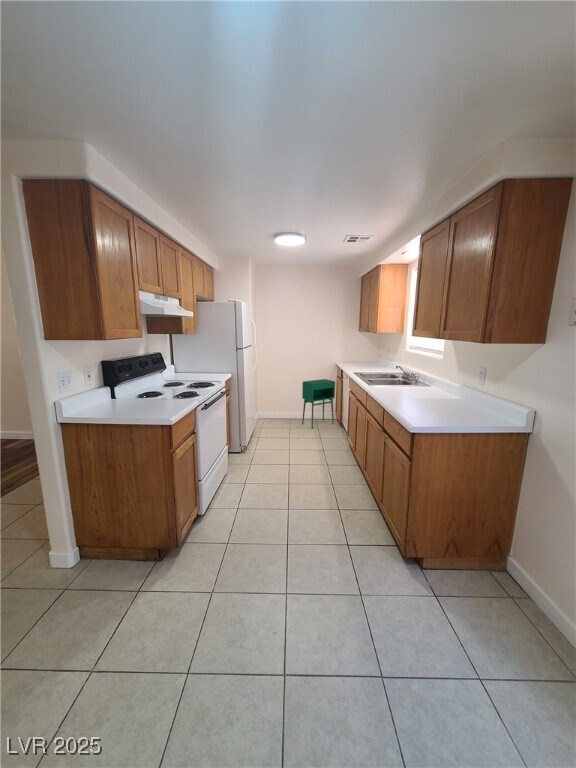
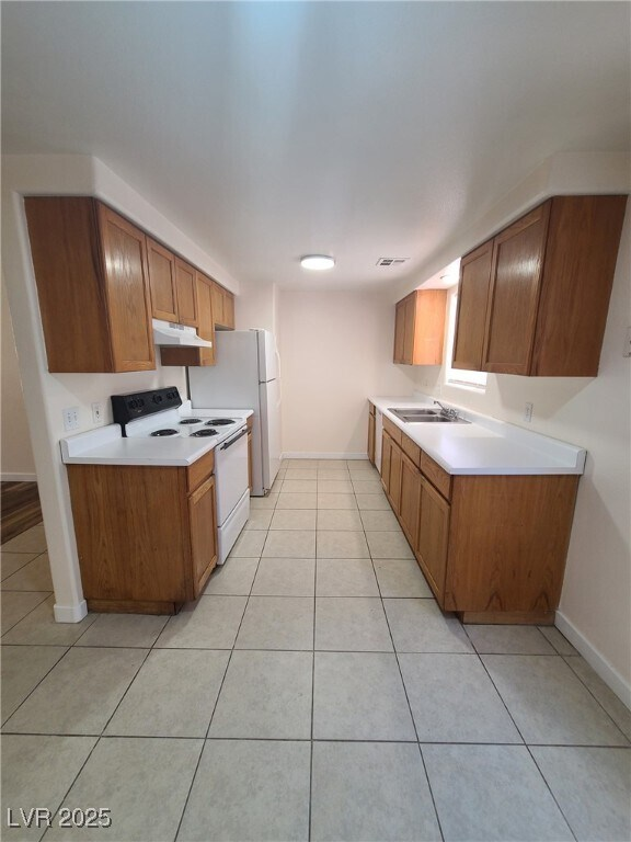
- storage cabinet (318, 403)
